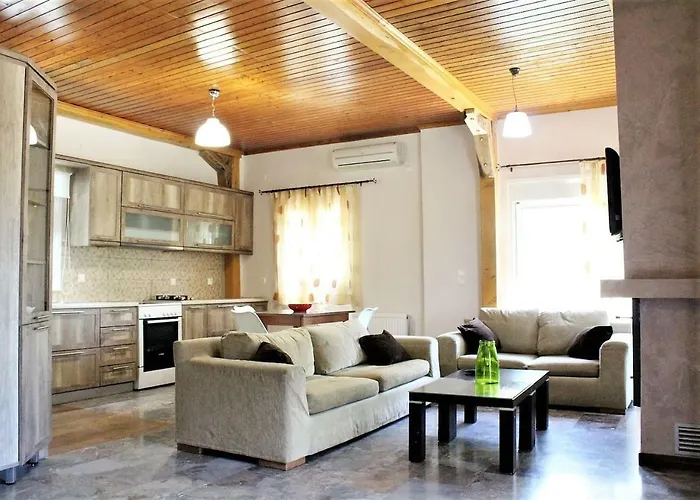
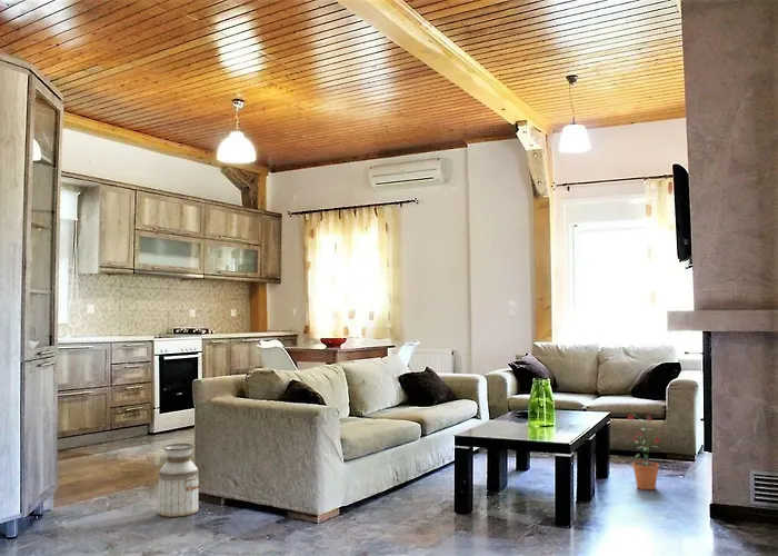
+ potted plant (645, 450)
+ planter (178, 478)
